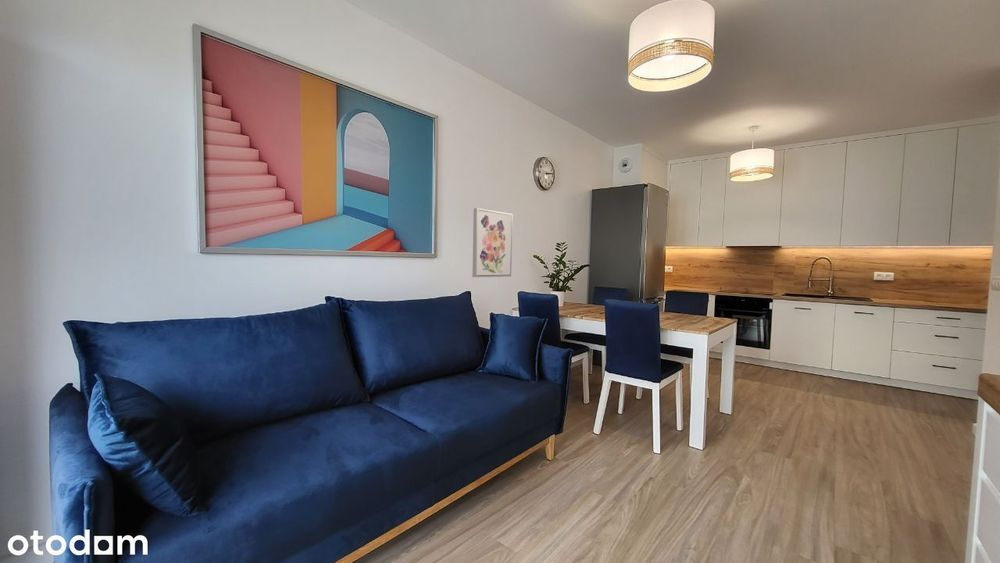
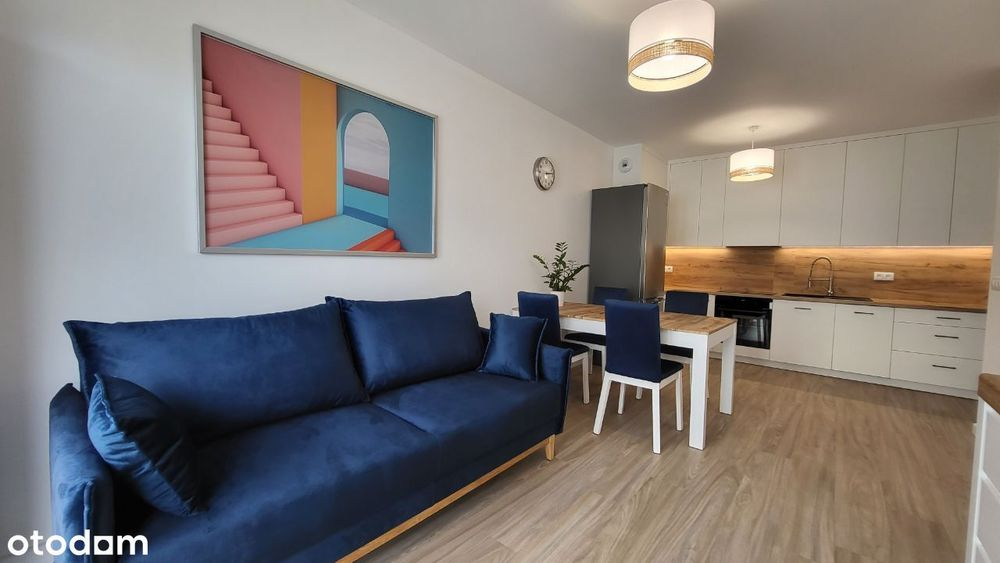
- wall art (493, 244)
